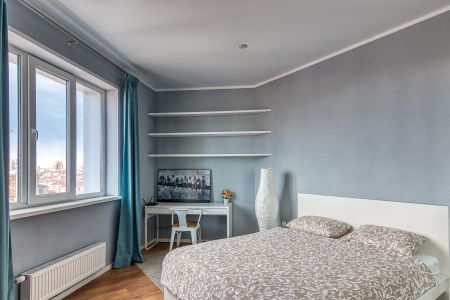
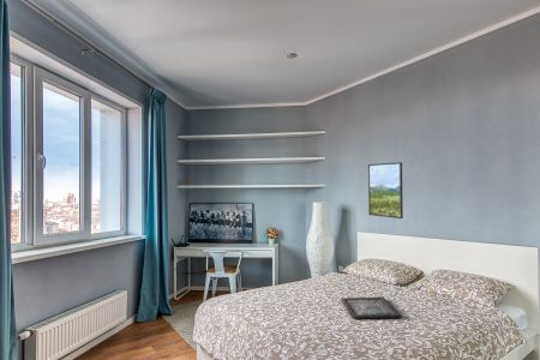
+ tray (368, 306)
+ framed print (384, 190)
